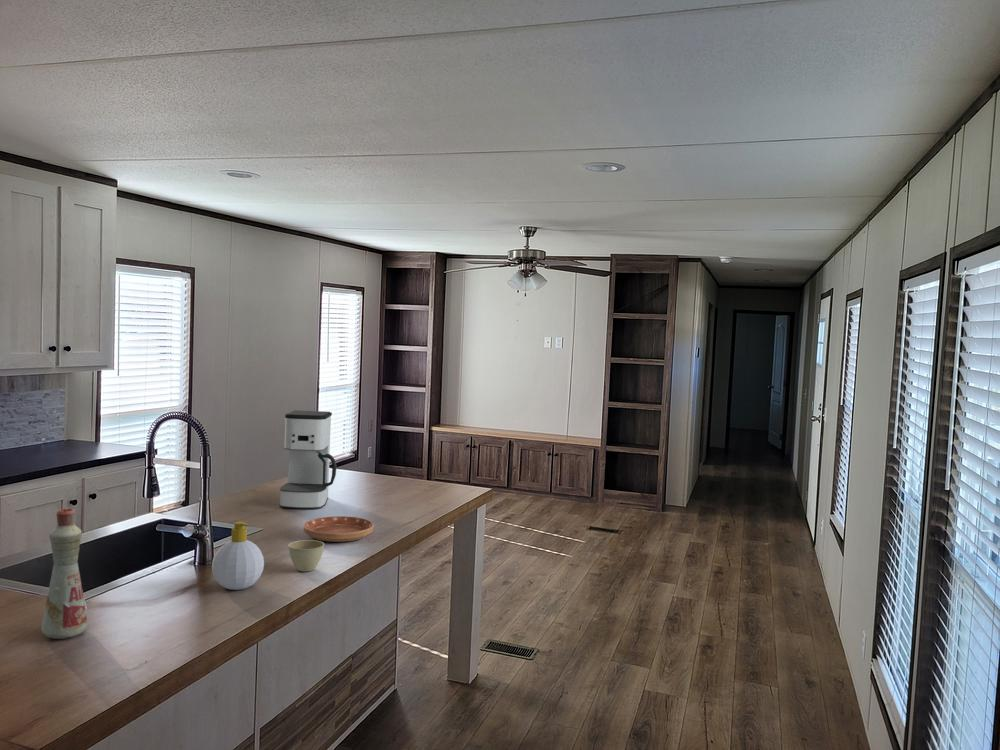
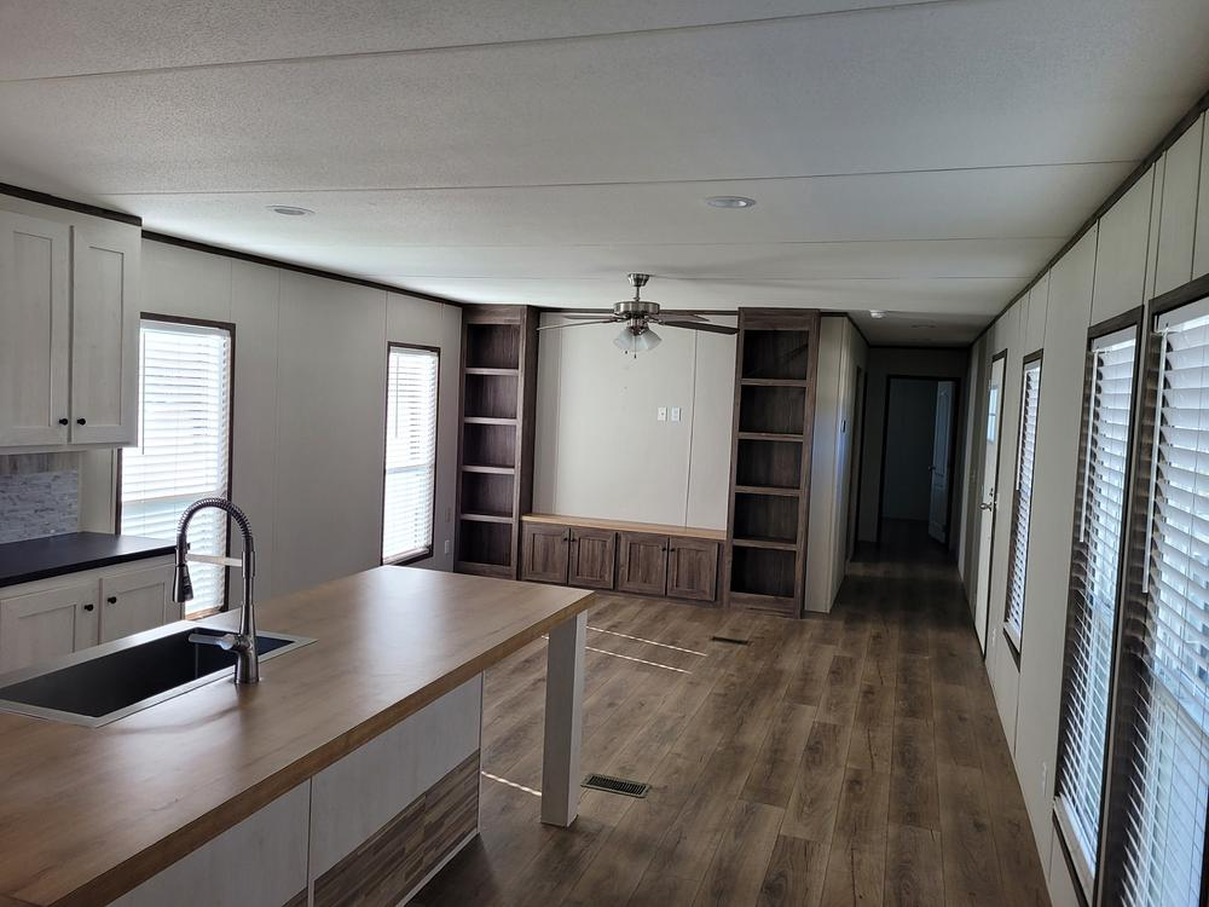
- soap bottle (238, 554)
- bottle (66, 570)
- saucer (338, 529)
- flower pot (305, 556)
- coffee maker (310, 458)
